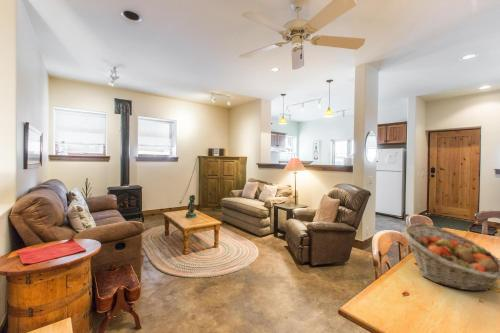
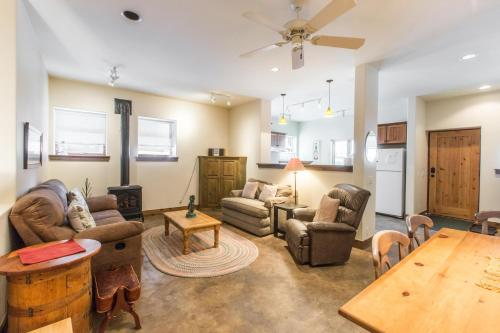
- fruit basket (448, 253)
